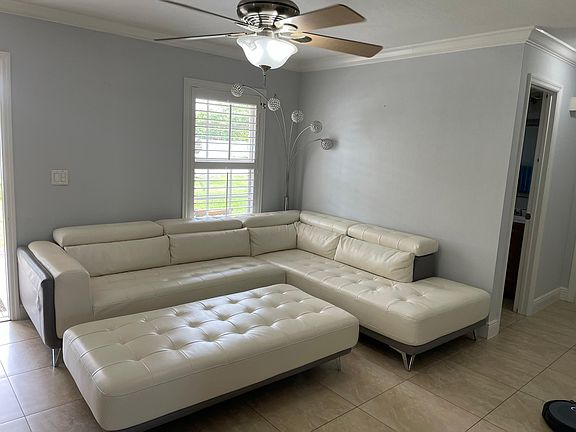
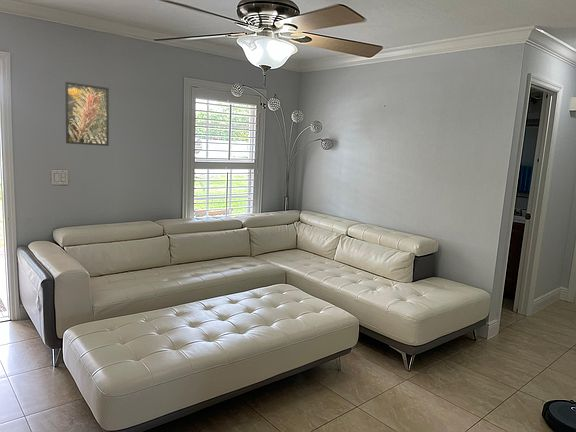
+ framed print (87, 115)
